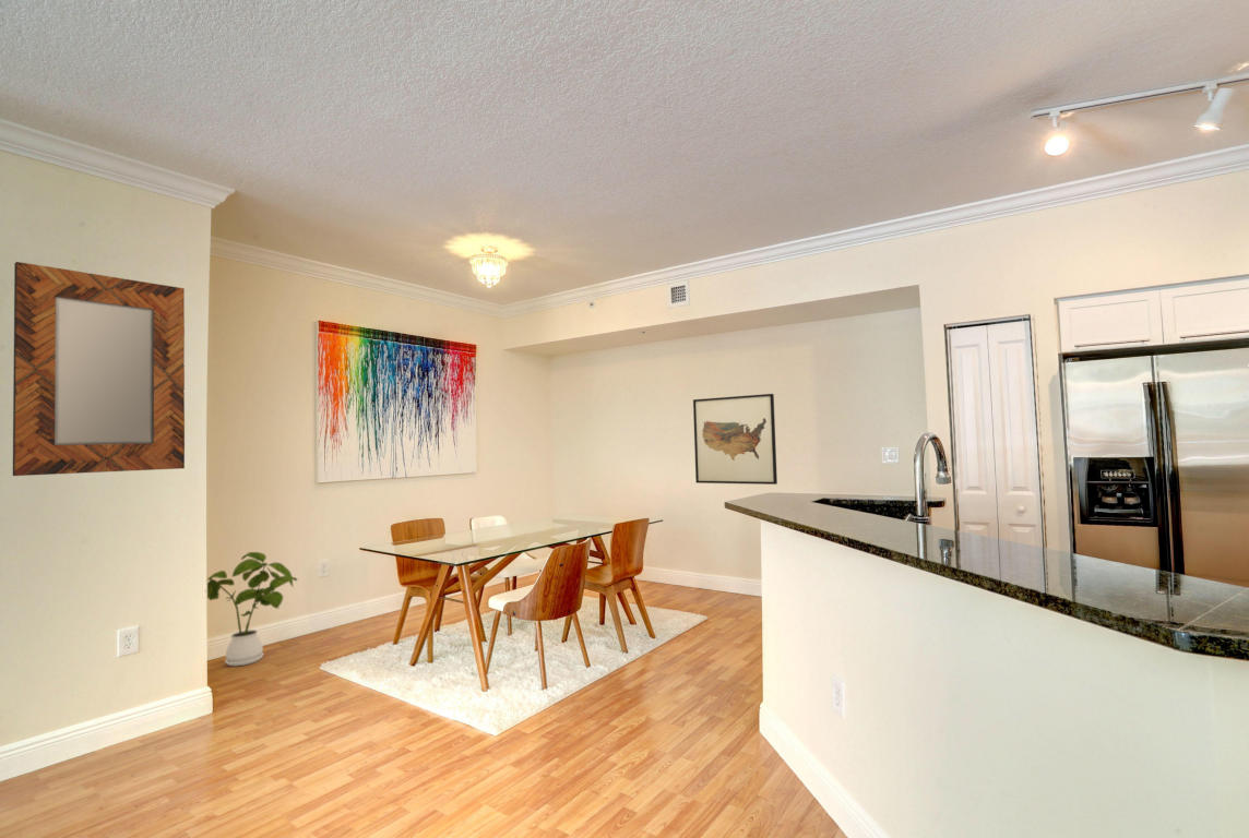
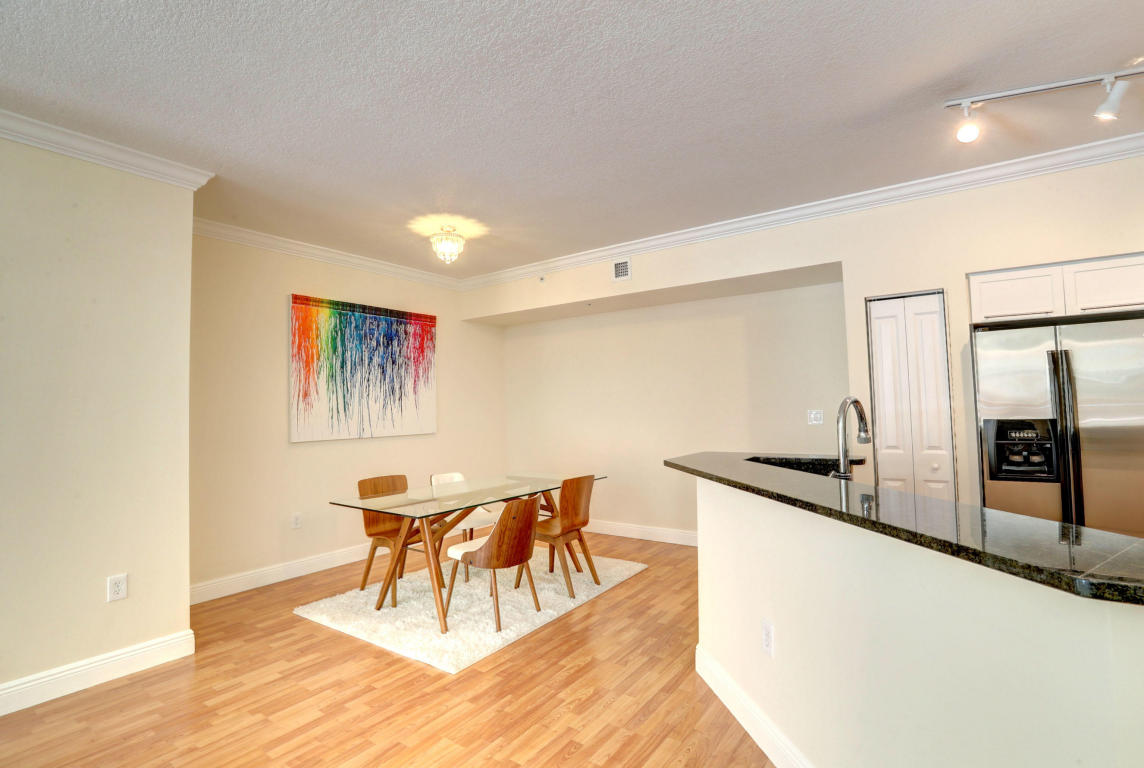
- wall art (733, 440)
- house plant (255, 607)
- home mirror (106, 373)
